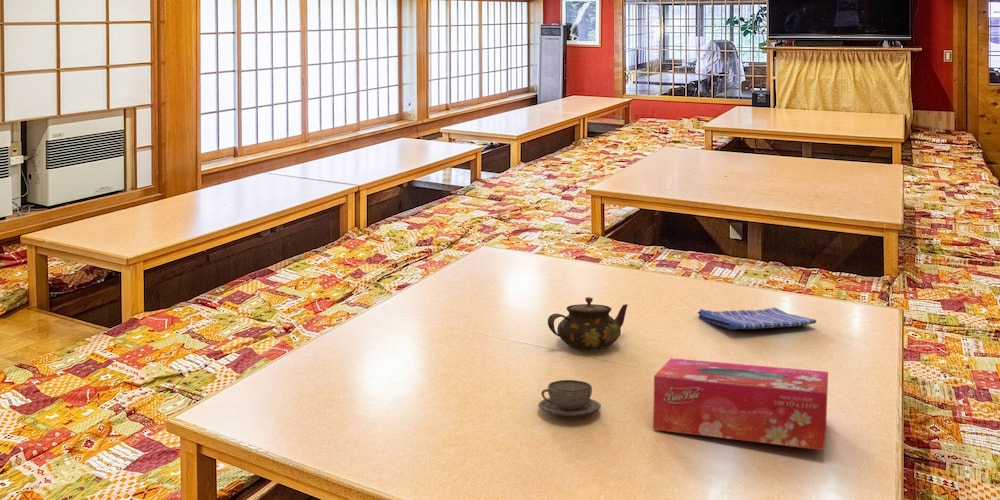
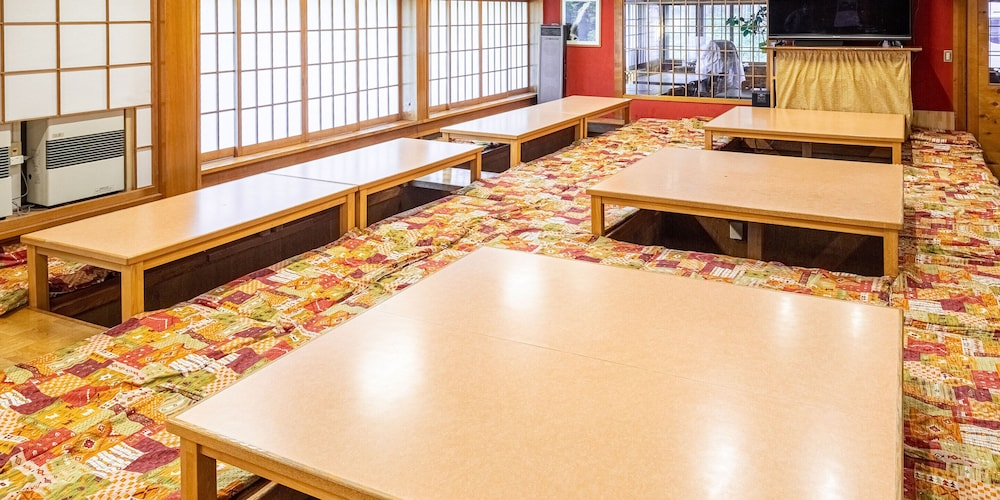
- dish towel (754, 317)
- teapot (589, 321)
- teacup (569, 398)
- tissue box (741, 400)
